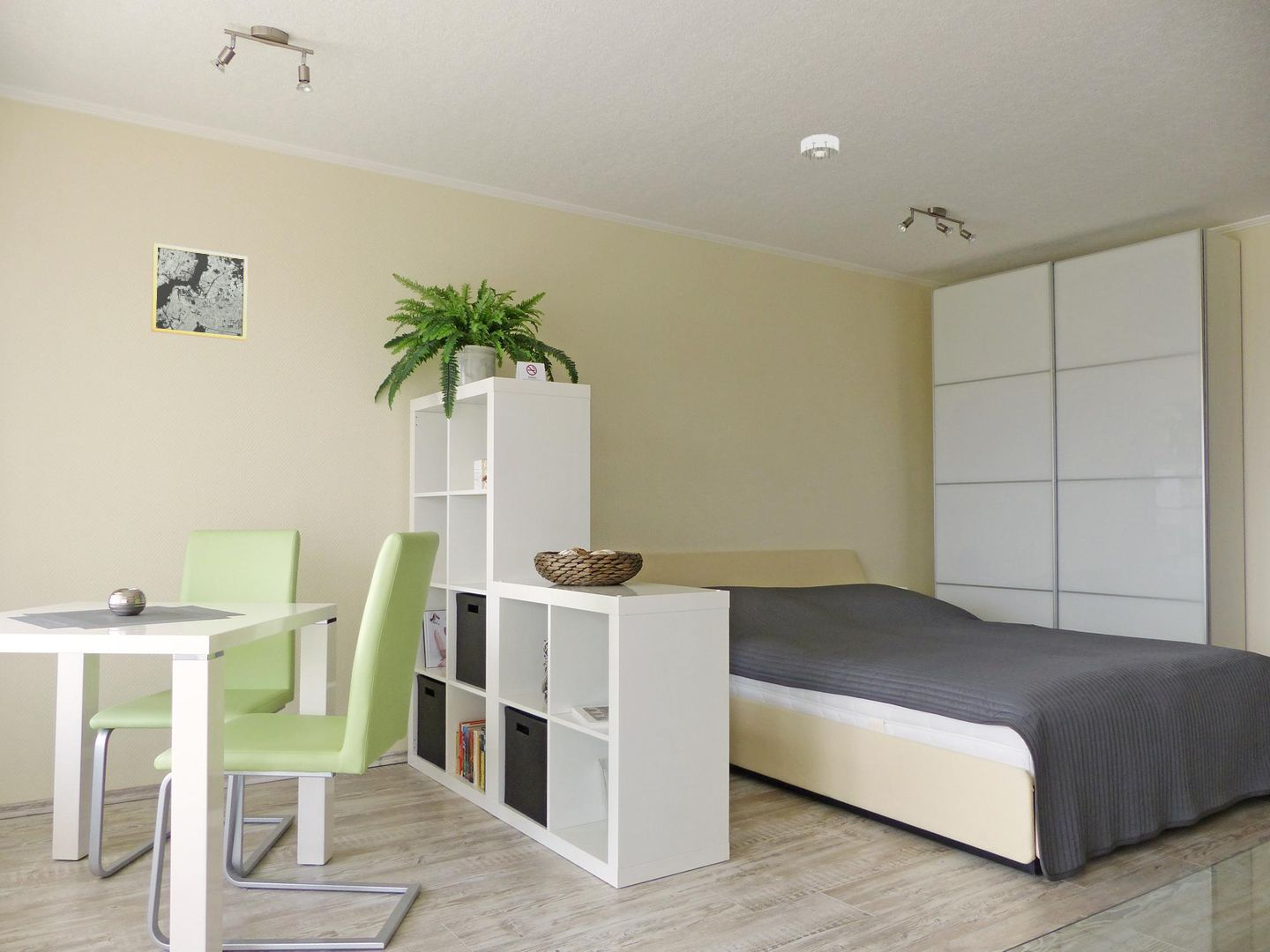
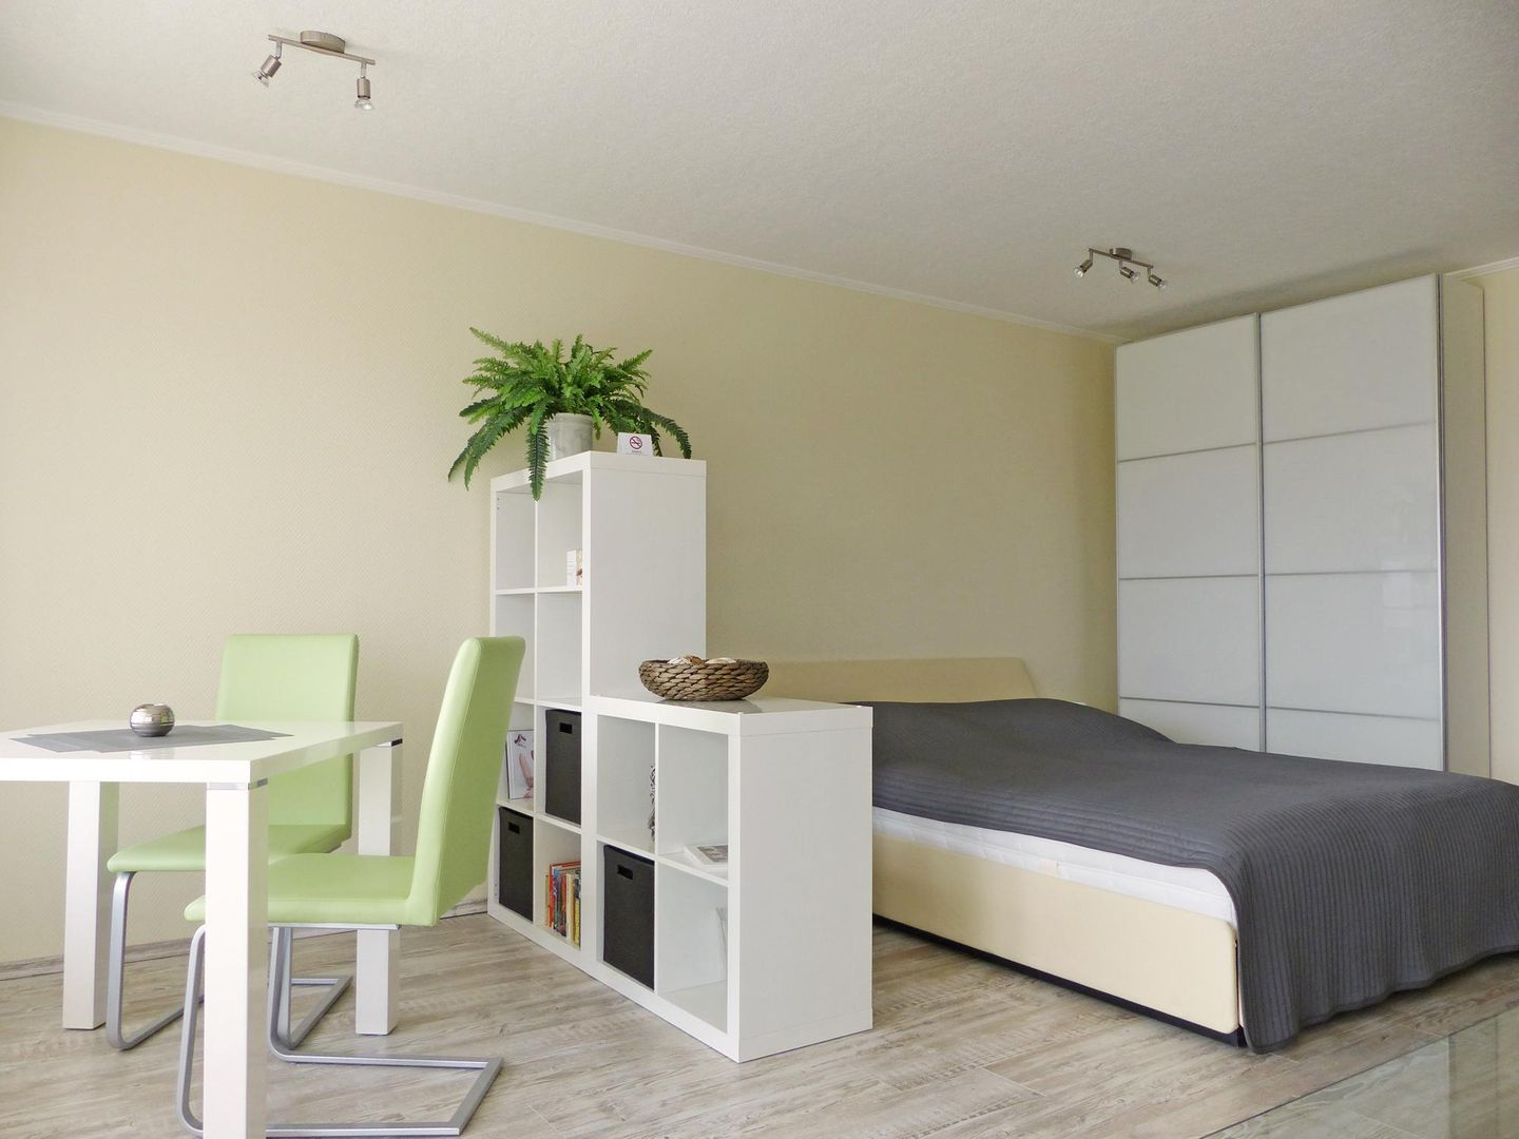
- wall art (200, 293)
- smoke detector (819, 146)
